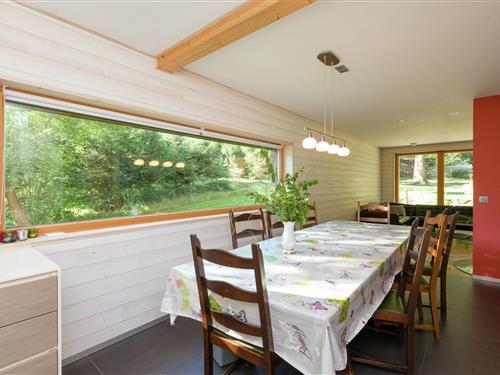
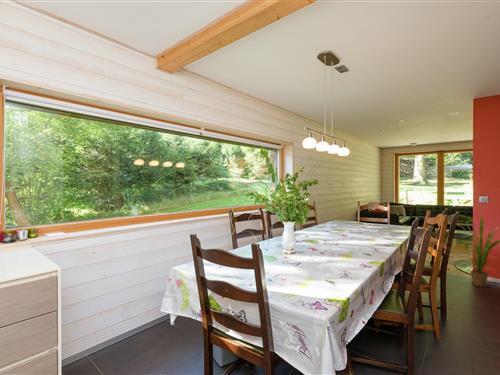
+ house plant (477, 250)
